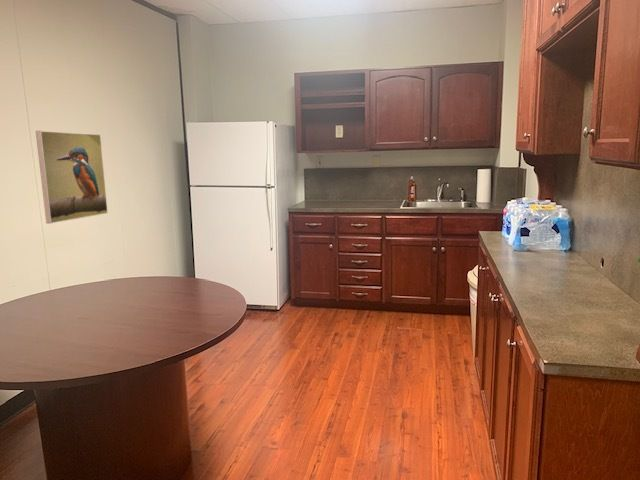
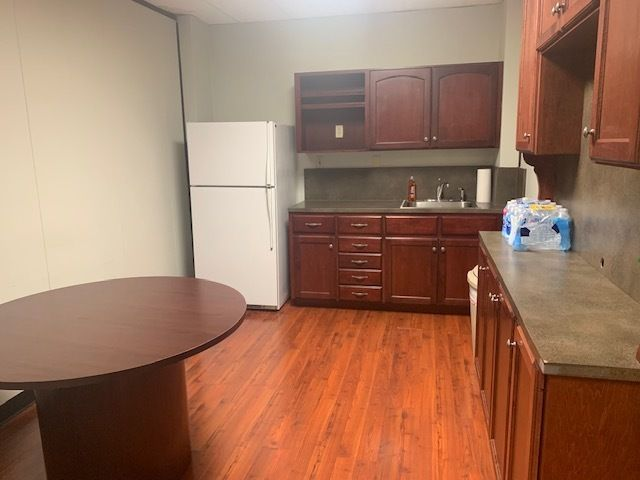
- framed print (75, 176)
